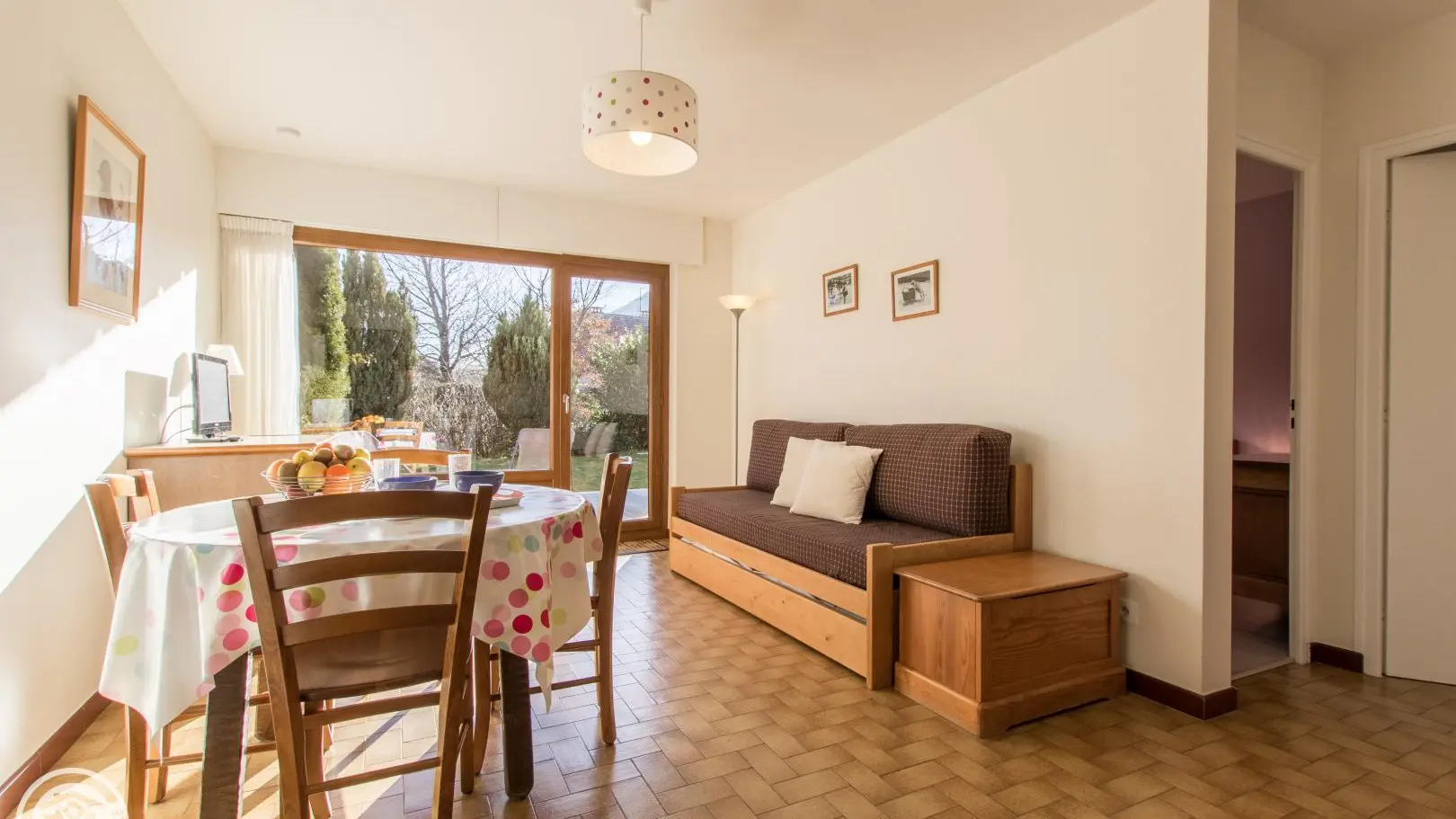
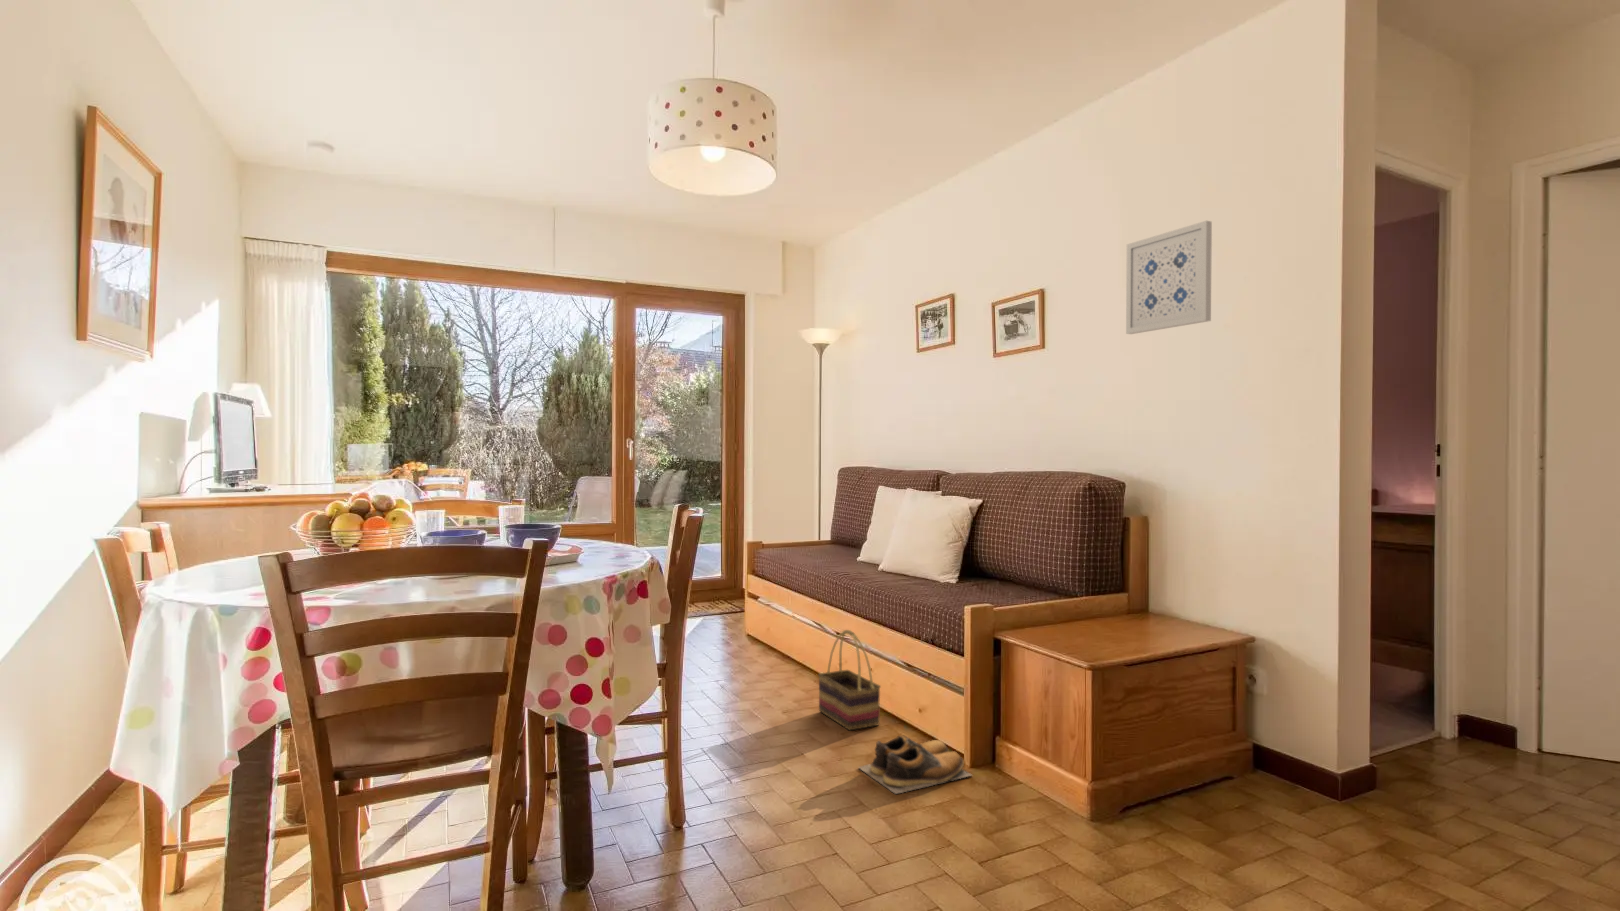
+ basket (848, 674)
+ shoes (913, 755)
+ wall art (1166, 280)
